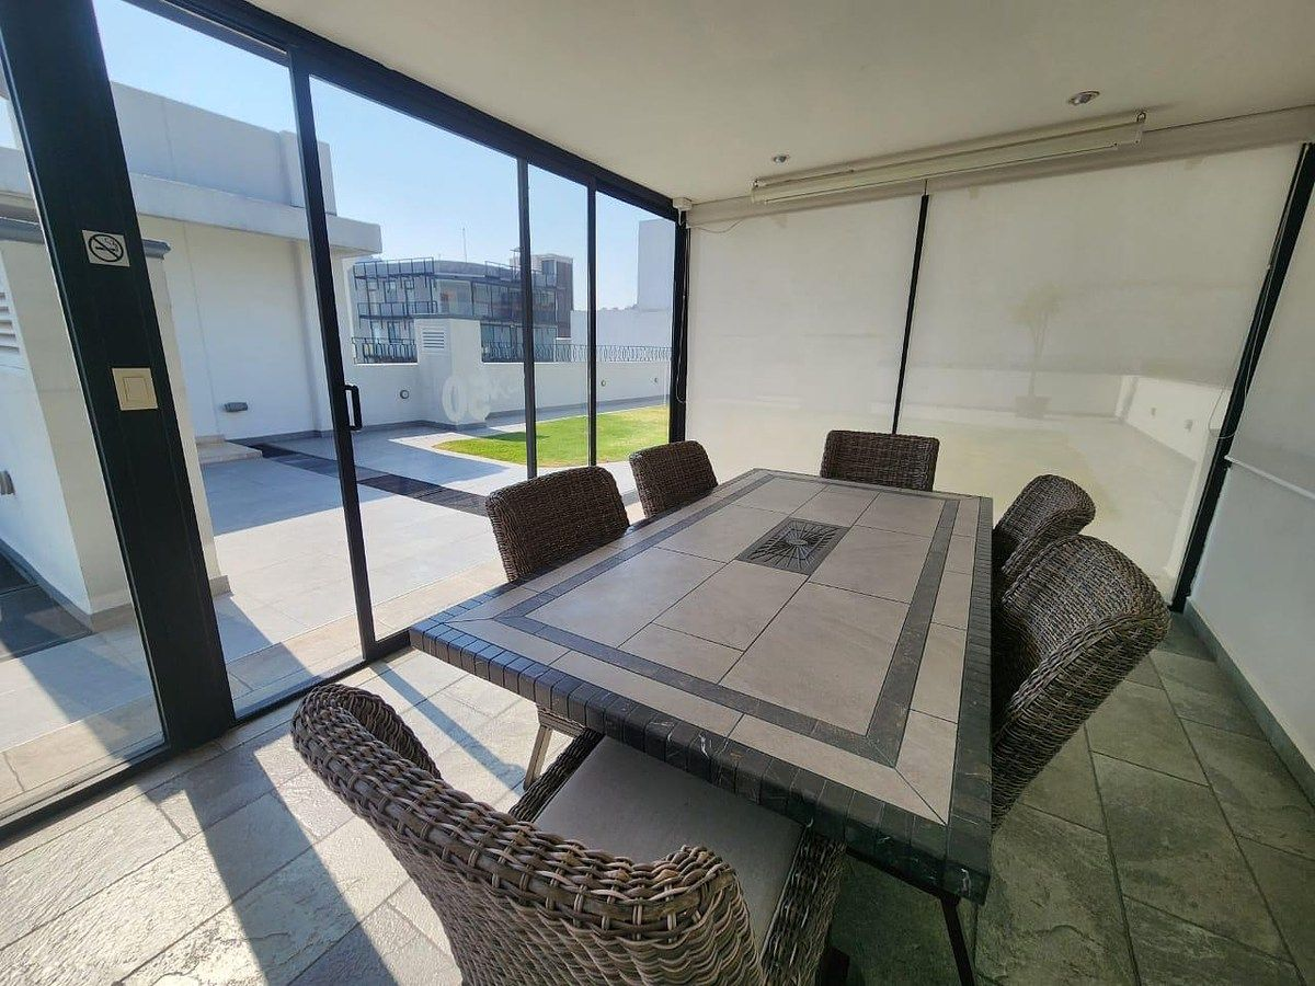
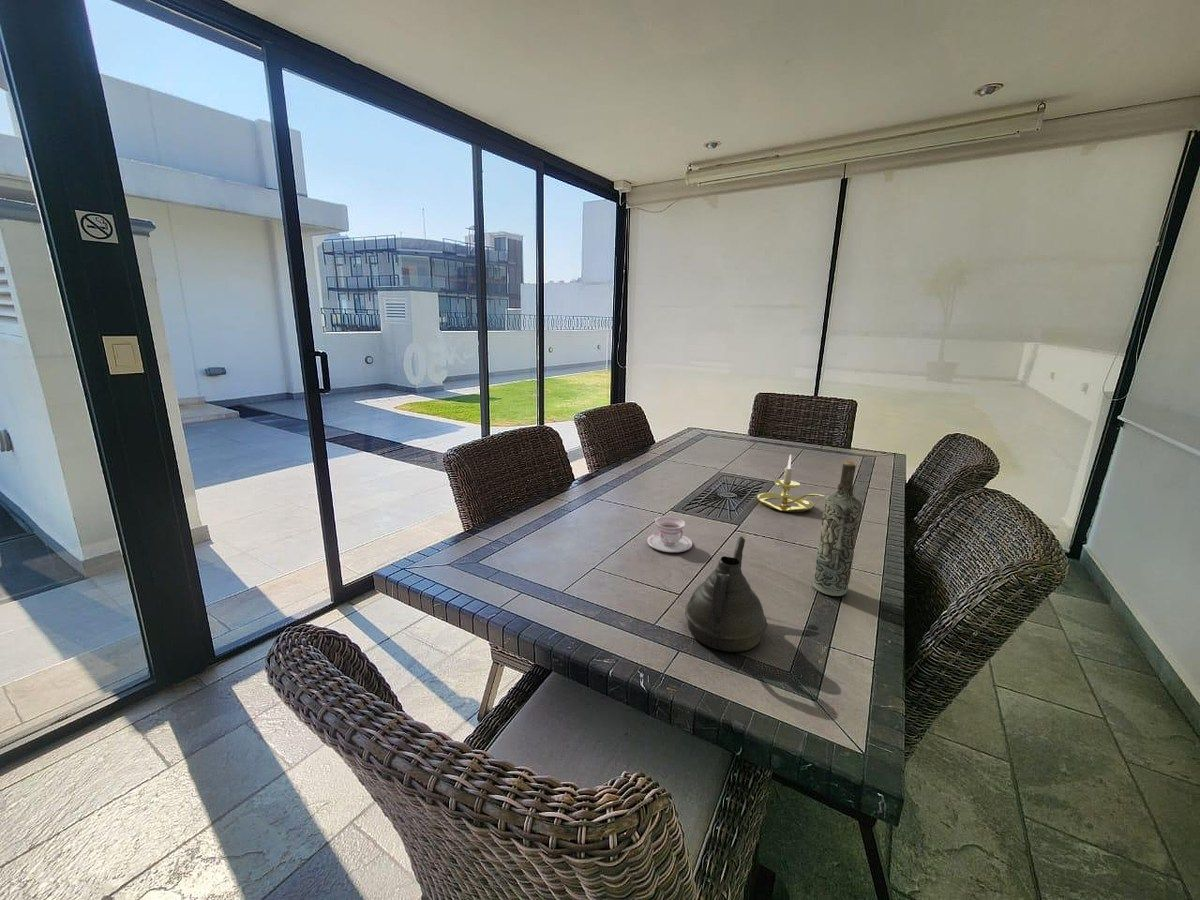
+ bottle (839, 528)
+ candle holder (791, 481)
+ teacup (670, 532)
+ teapot (730, 588)
